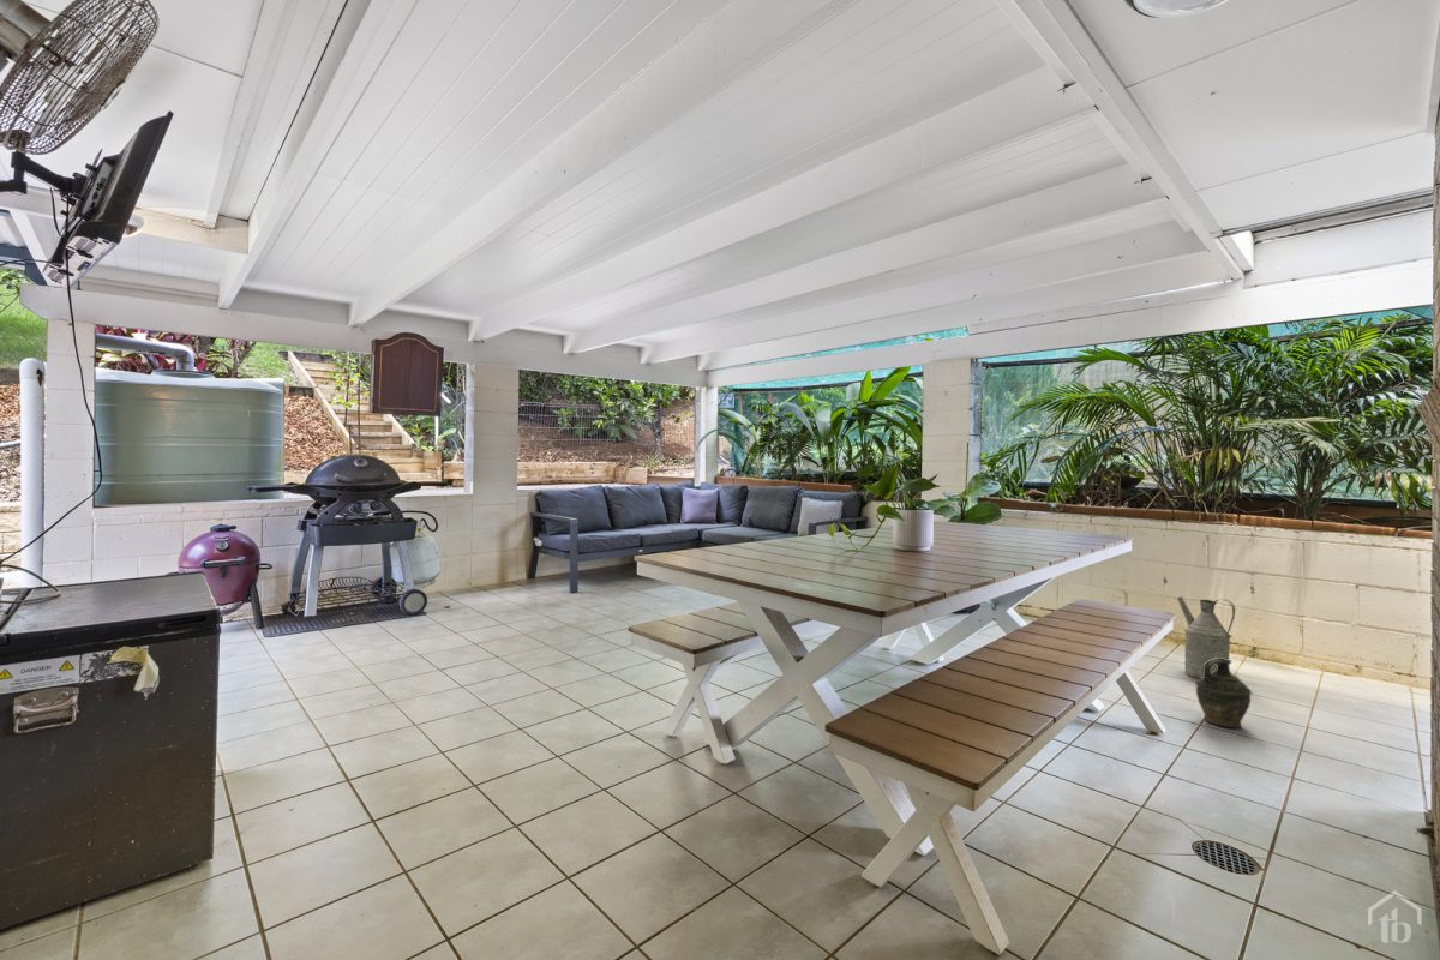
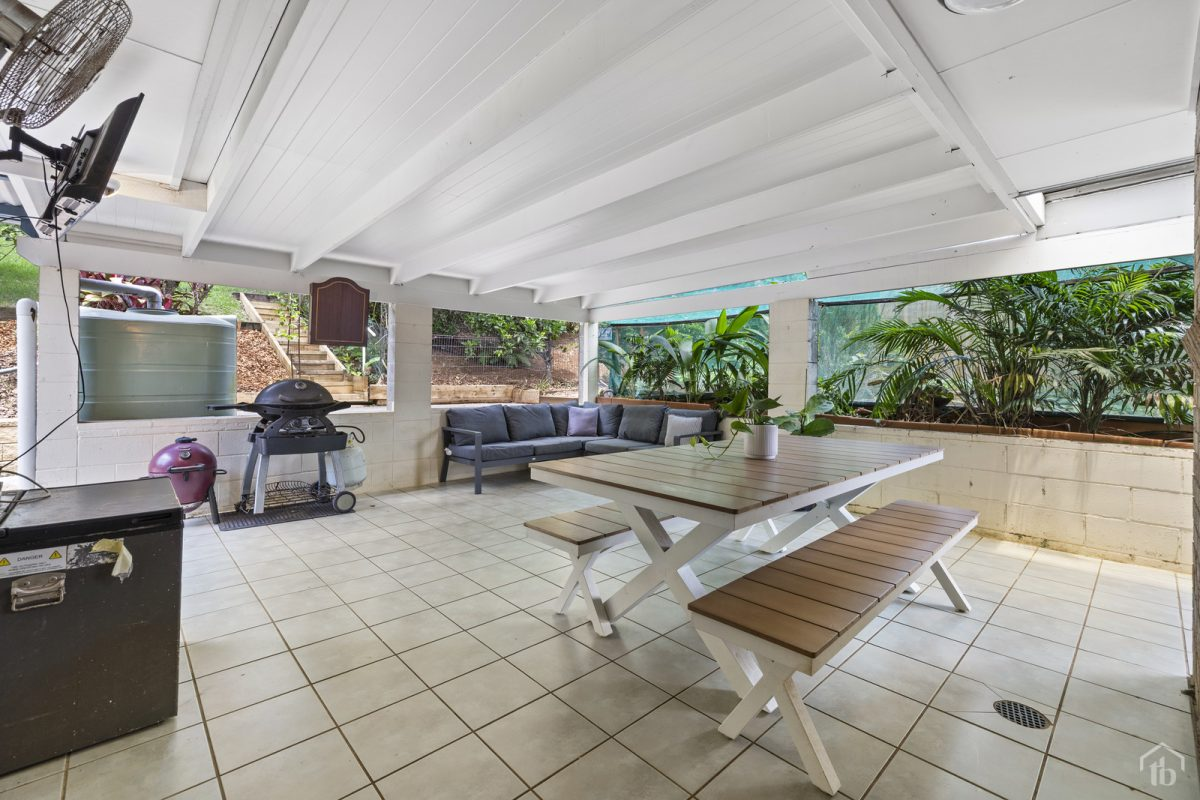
- watering can (1204, 635)
- ceramic jug (1223, 690)
